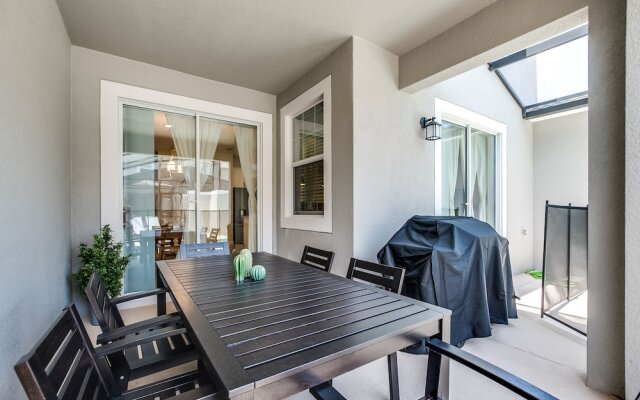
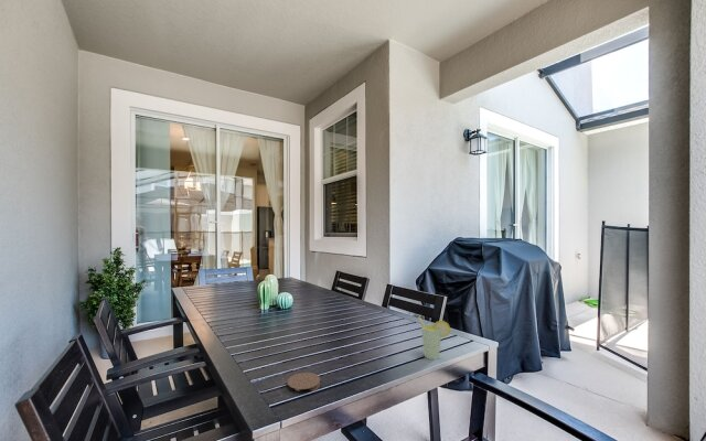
+ coaster (303, 383)
+ cup (434, 336)
